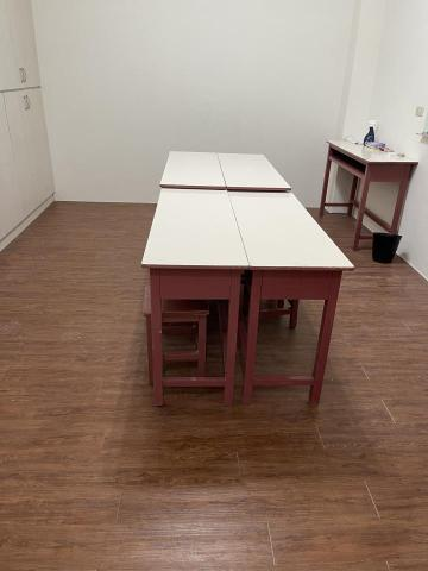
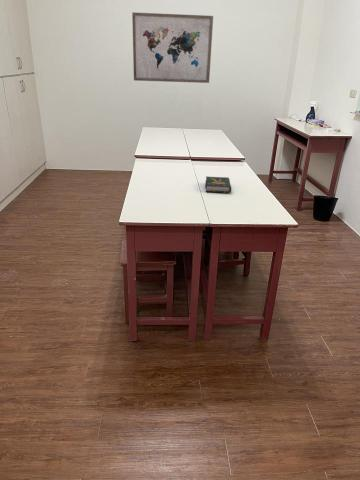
+ book (217, 184)
+ wall art (172, 49)
